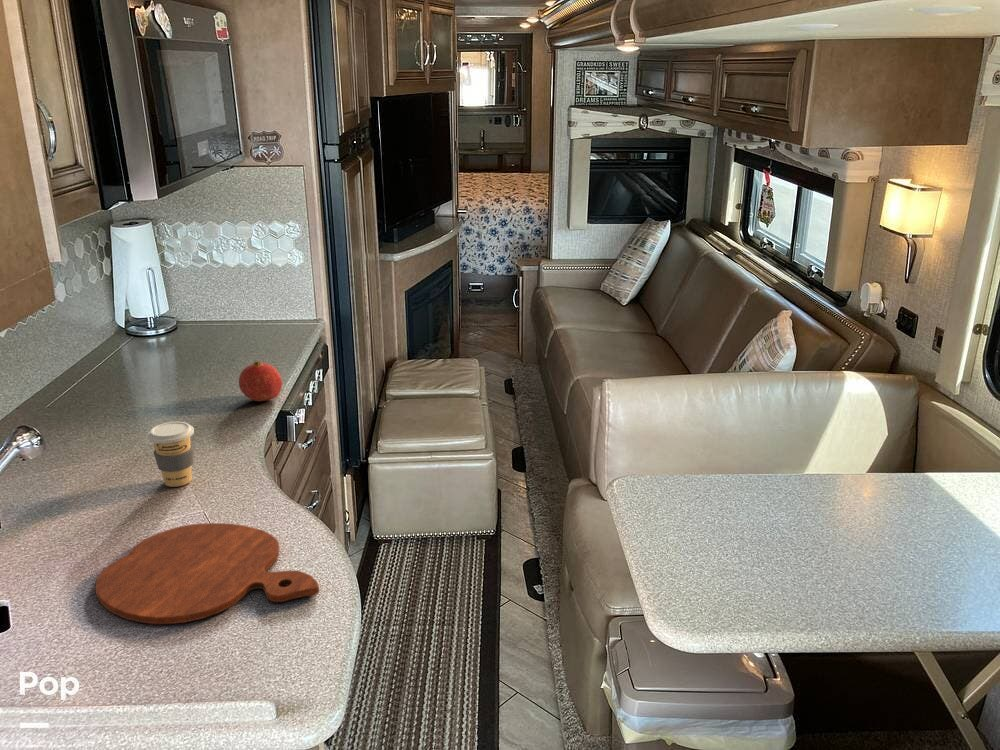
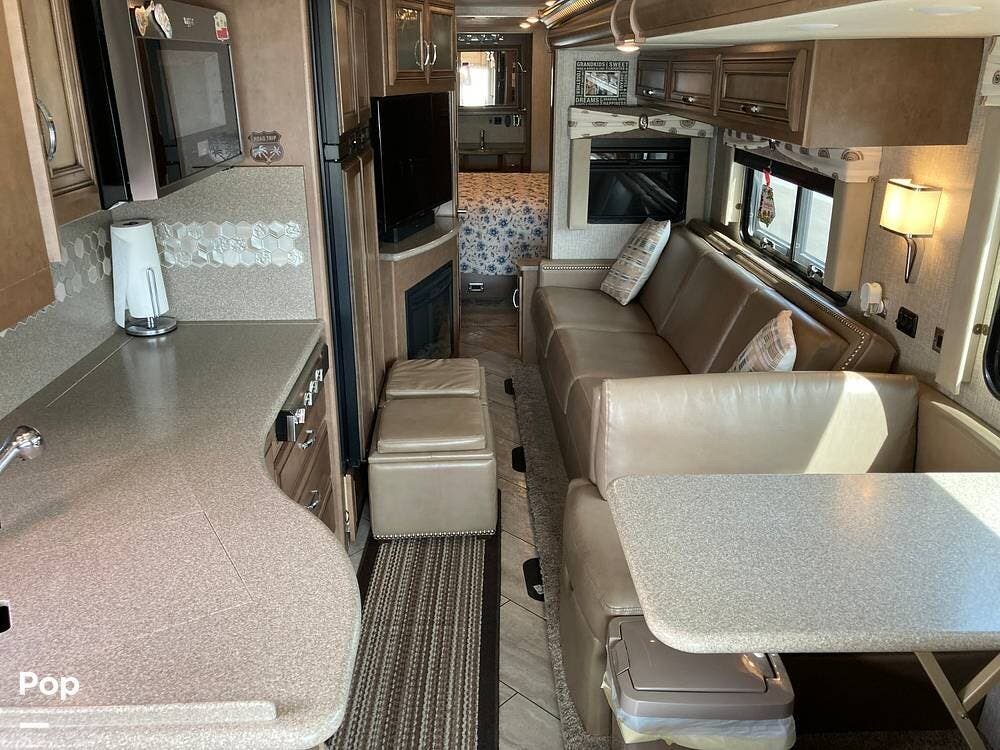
- fruit (260, 380)
- cutting board (217, 572)
- coffee cup (174, 455)
